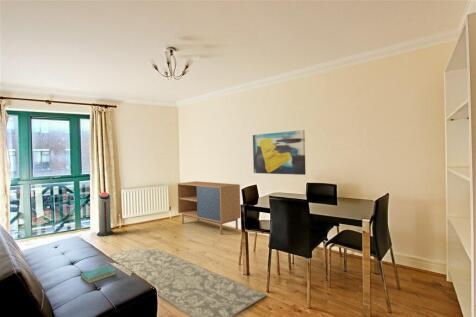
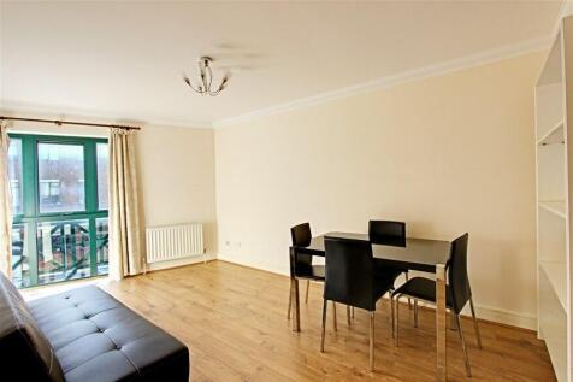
- storage cabinet (207, 205)
- air purifier (104, 213)
- rug (169, 272)
- book (98, 273)
- wall art (277, 153)
